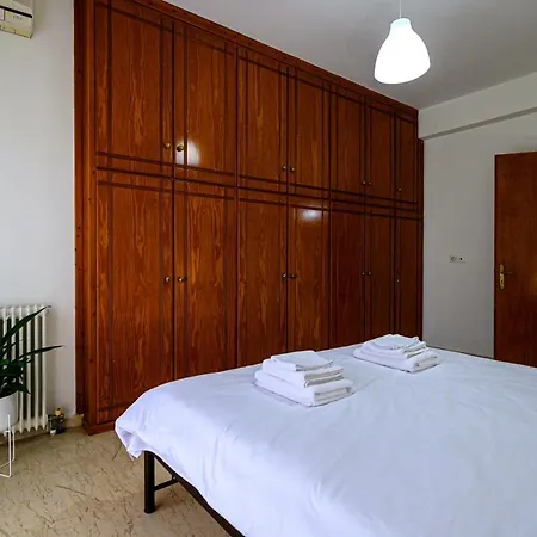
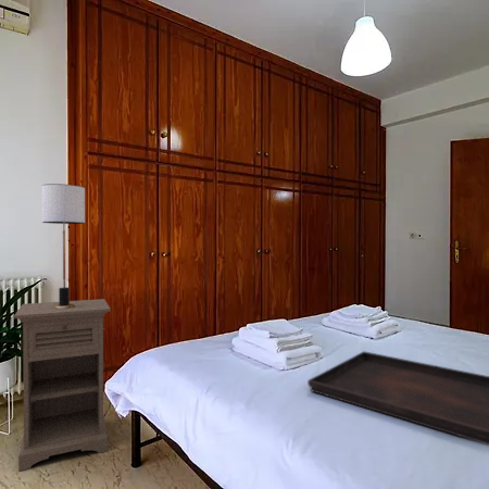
+ table lamp (64, 247)
+ serving tray (418, 388)
+ nightstand (65, 375)
